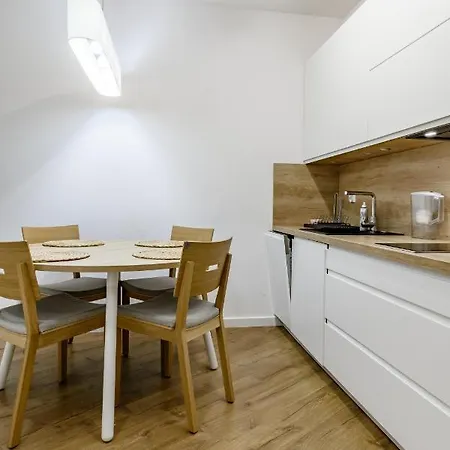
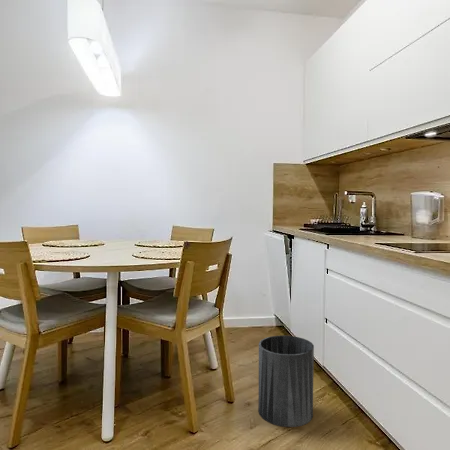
+ trash can (285, 378)
